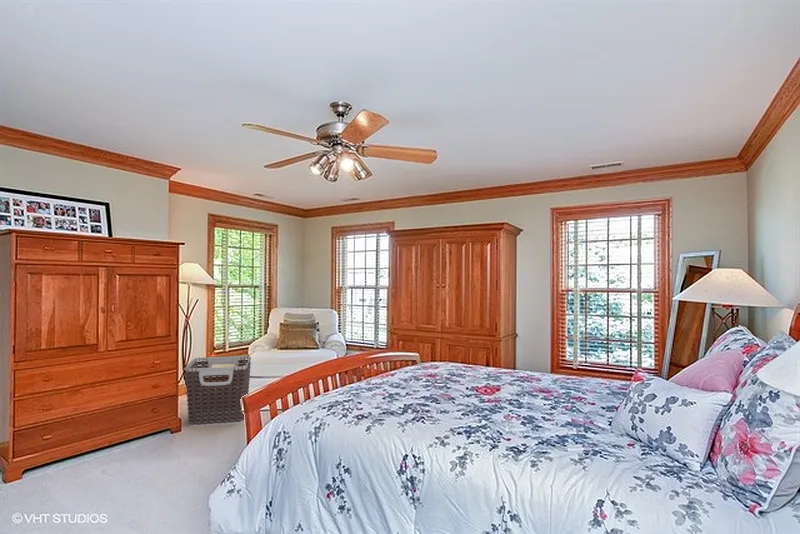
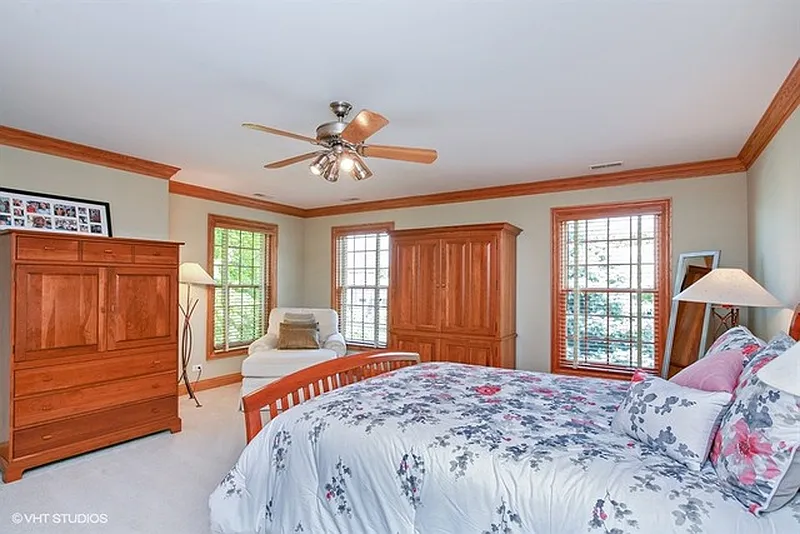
- clothes hamper (219, 389)
